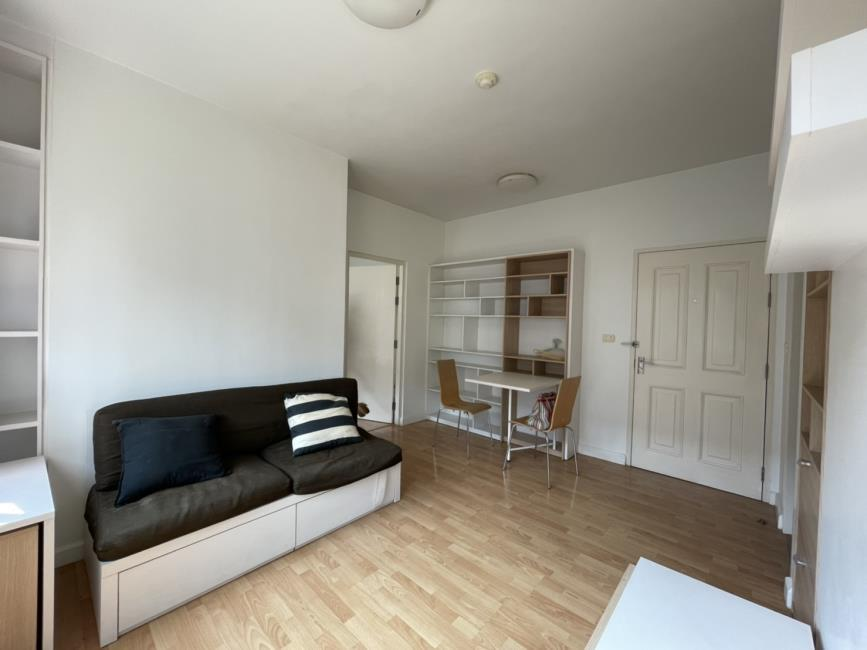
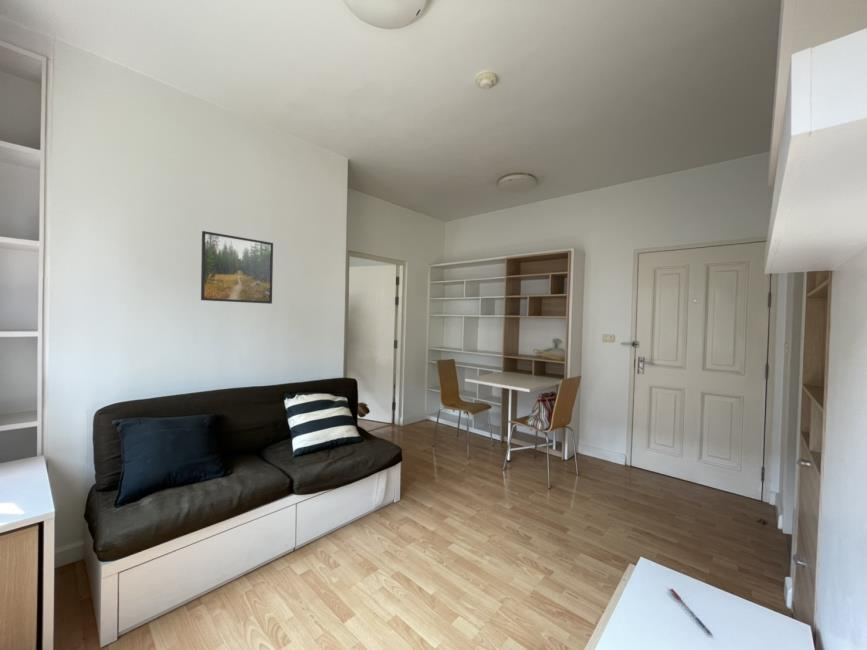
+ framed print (239, 269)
+ pen (690, 610)
